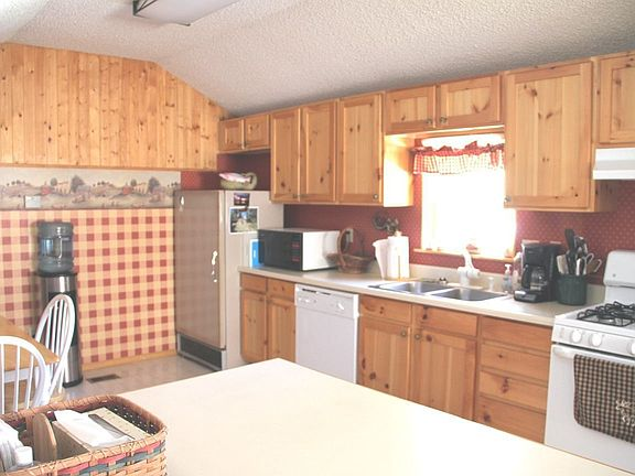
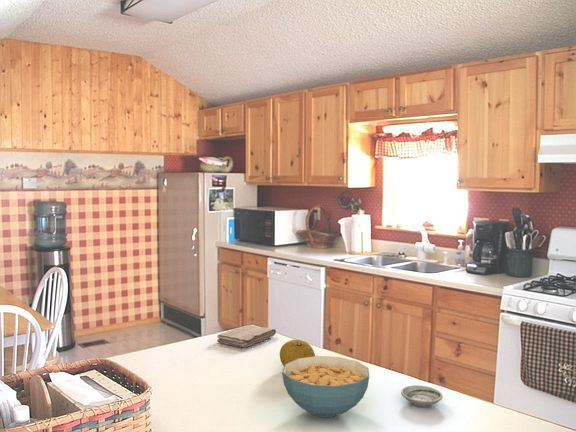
+ fruit (297, 355)
+ washcloth (246, 334)
+ cereal bowl (325, 390)
+ saucer (421, 397)
